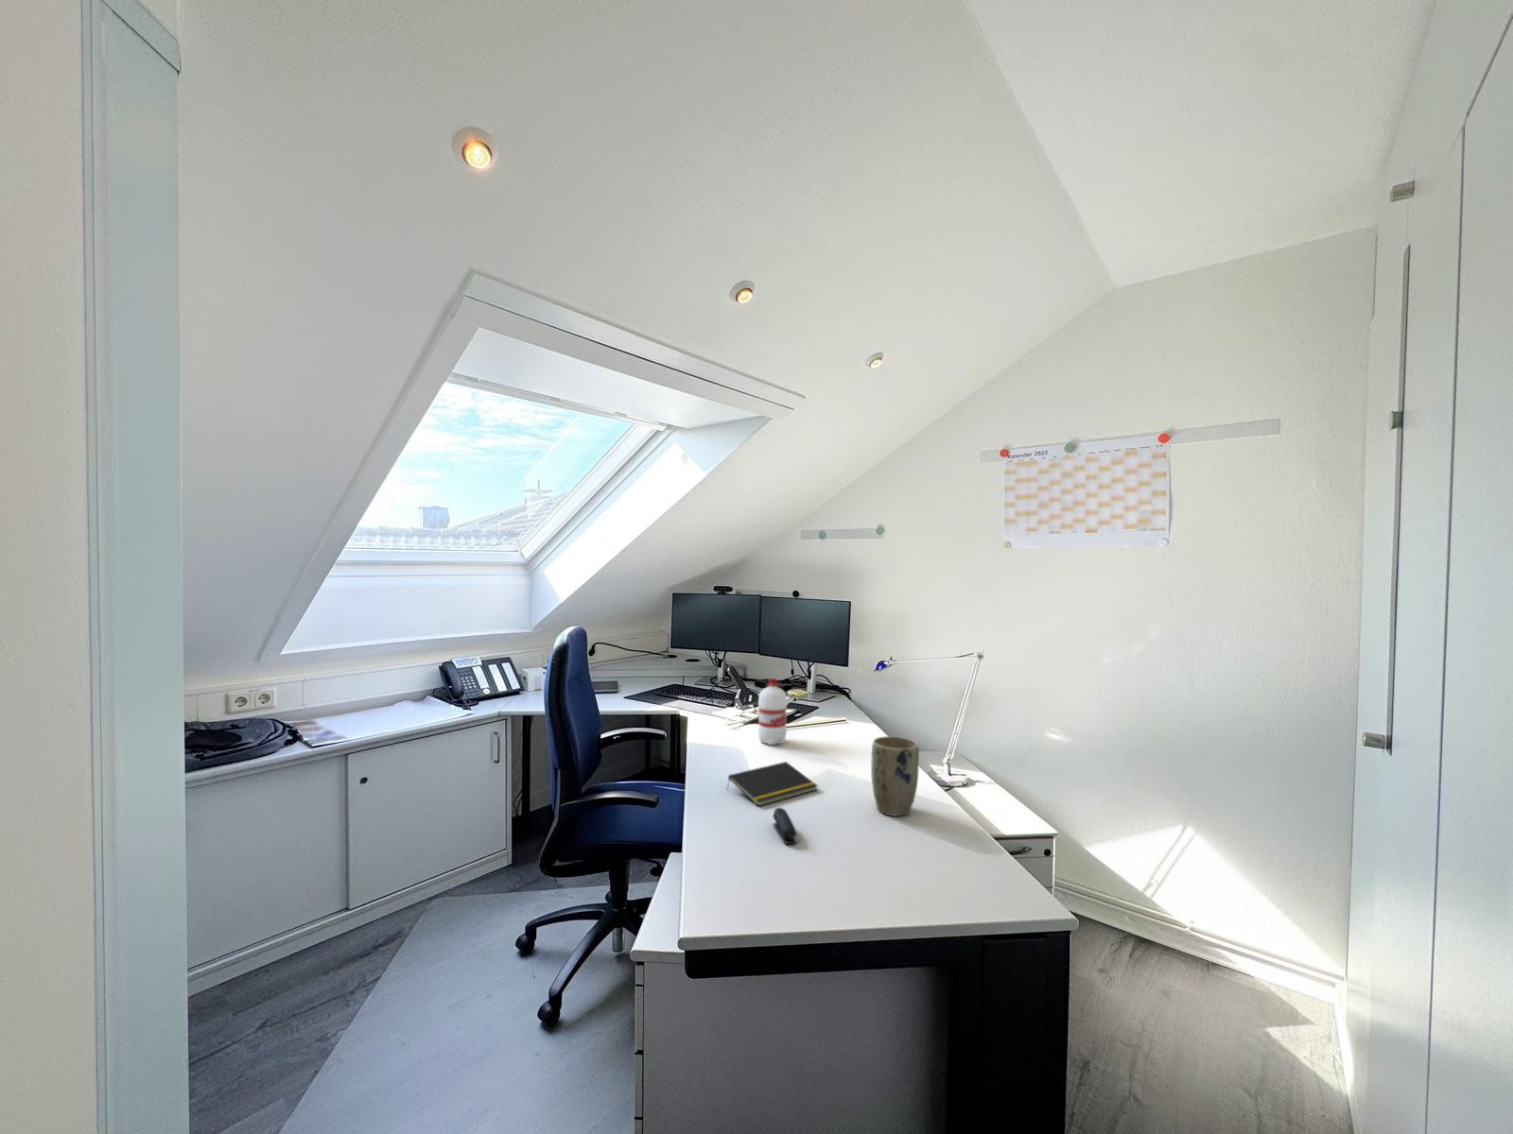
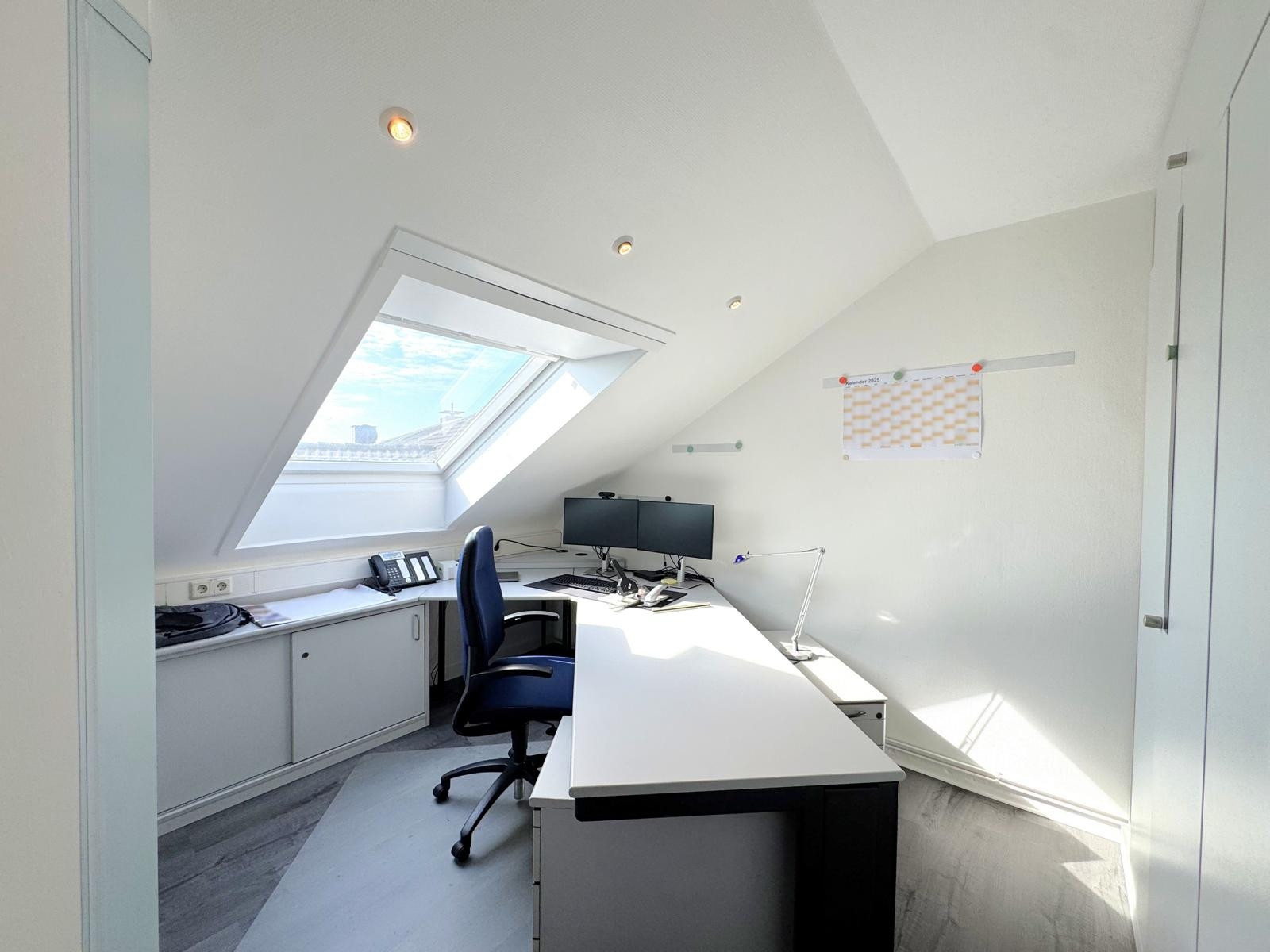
- stapler (784, 824)
- water bottle (772, 710)
- notepad (772, 781)
- plant pot (895, 775)
